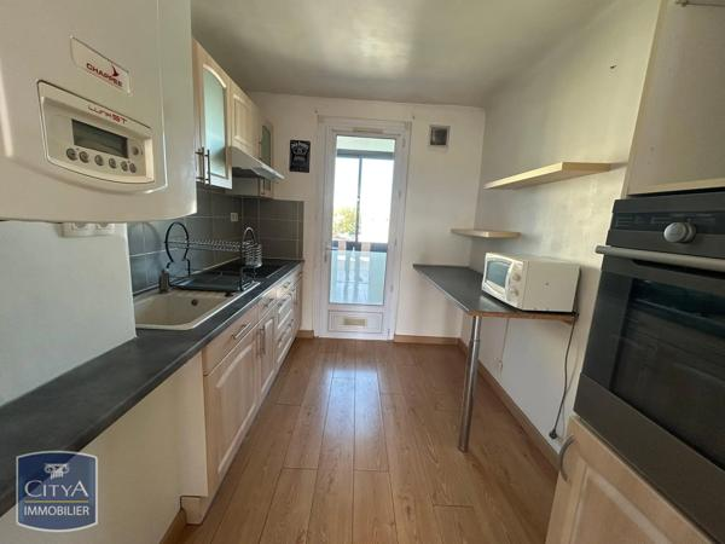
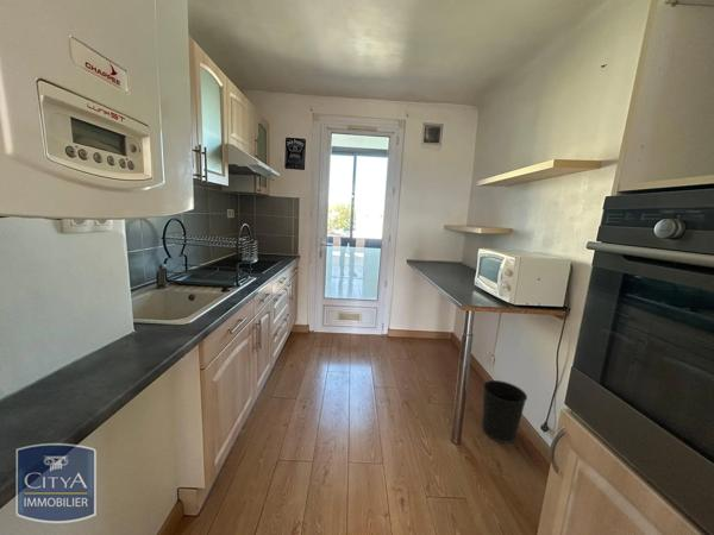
+ wastebasket (501, 411)
